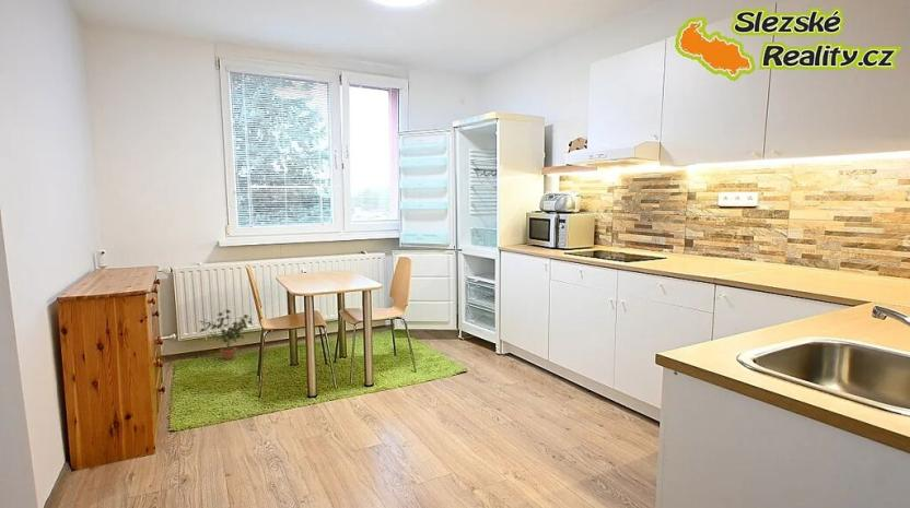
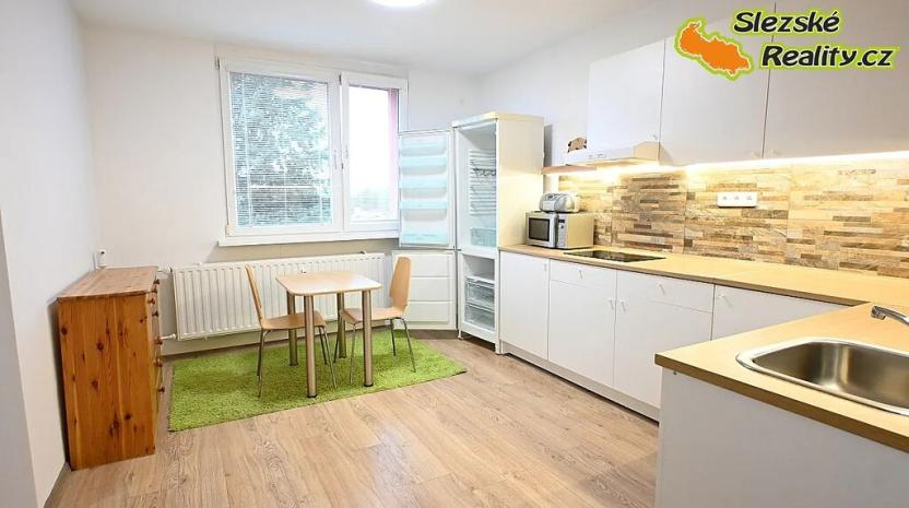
- potted plant (228, 334)
